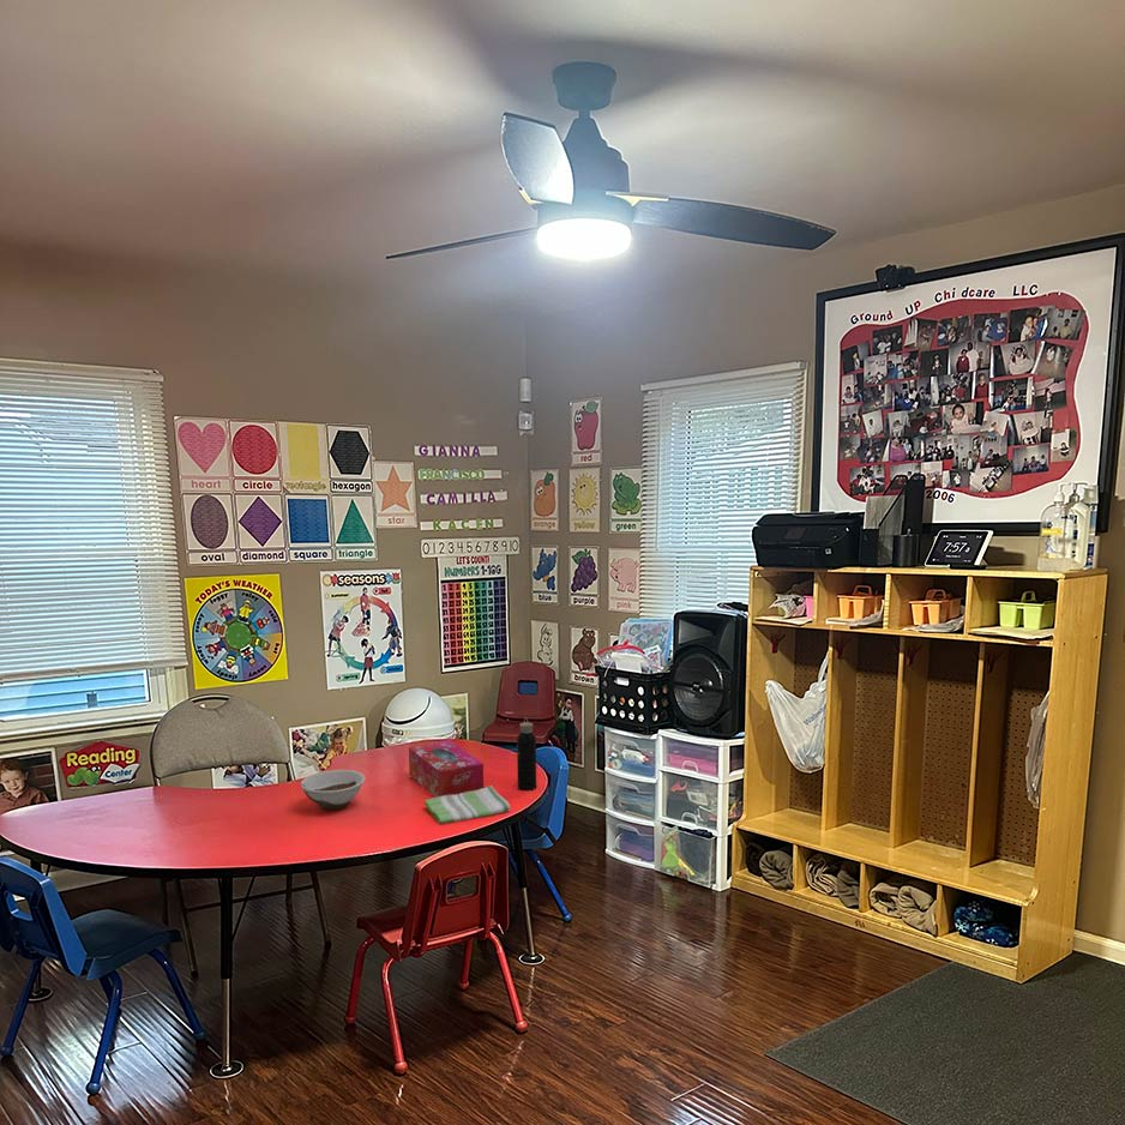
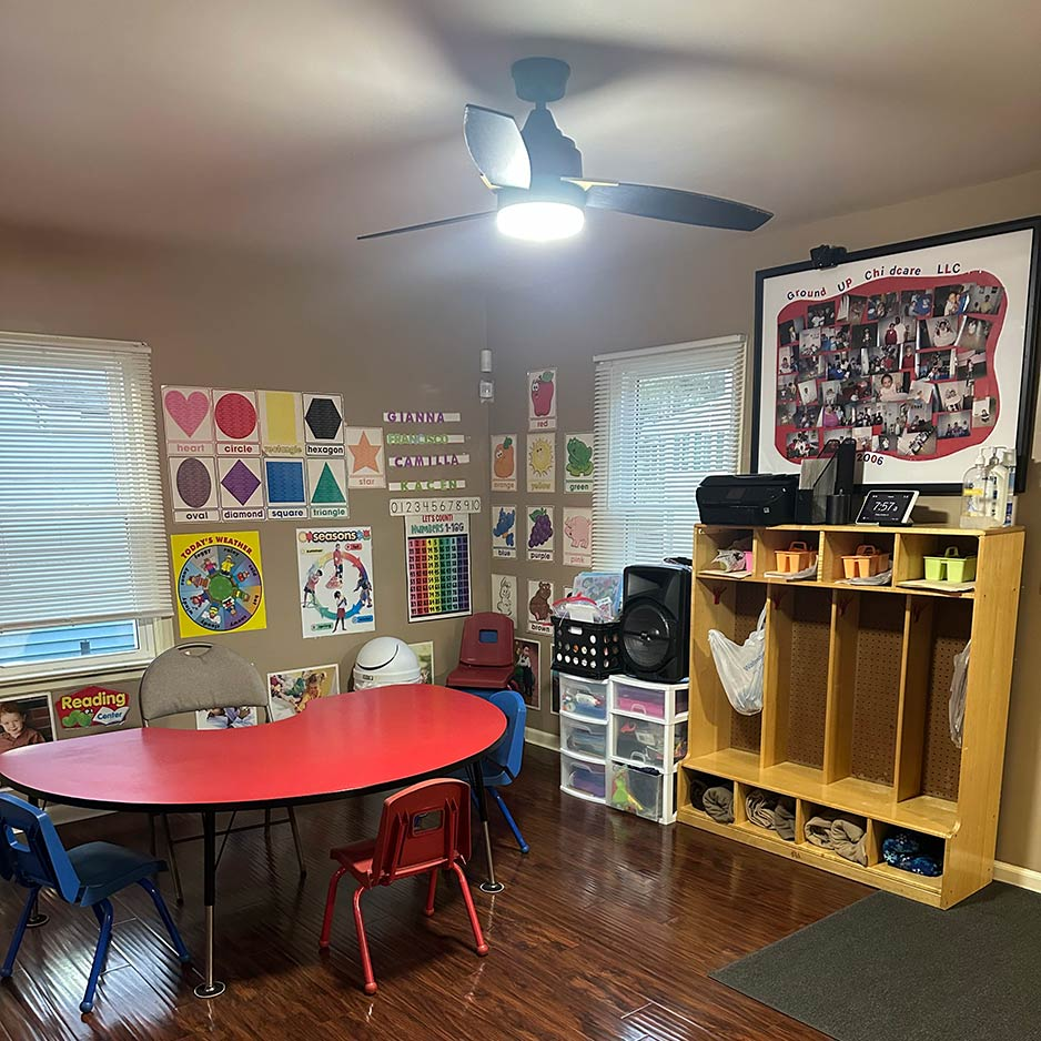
- dish towel (467, 804)
- water bottle (527, 752)
- bowl (333, 792)
- tissue box (445, 769)
